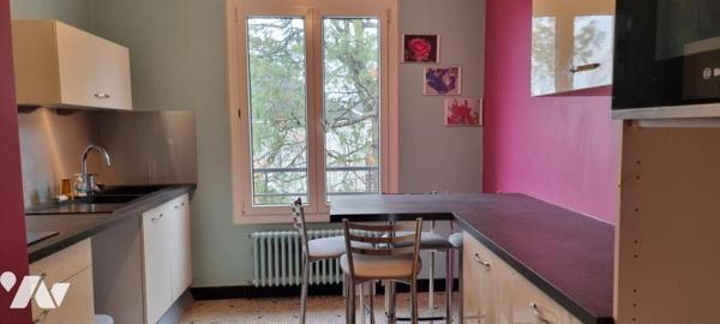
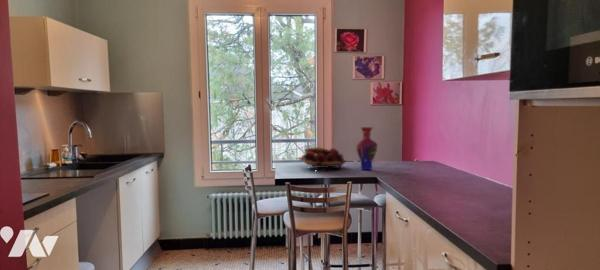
+ fruit basket (322, 157)
+ vase (366, 148)
